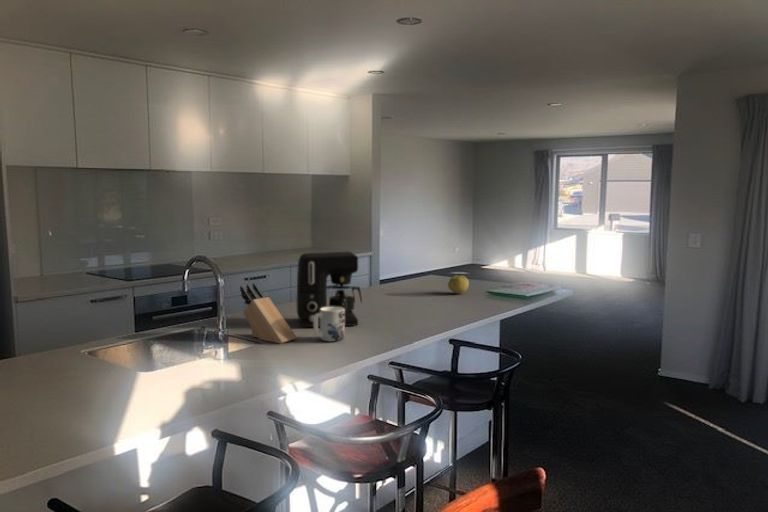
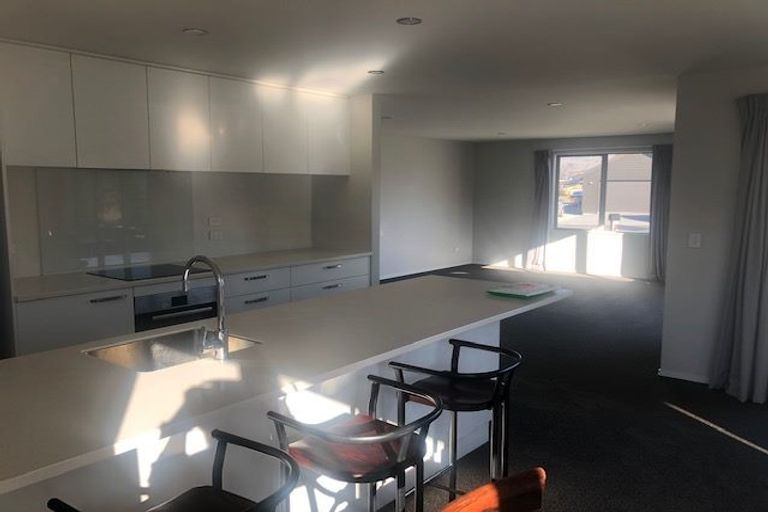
- knife block (266, 311)
- fruit (458, 284)
- mug (330, 324)
- coffee maker (332, 288)
